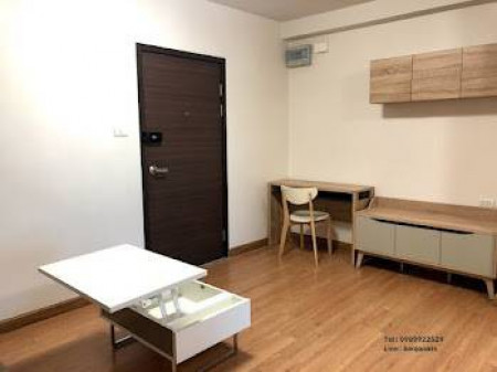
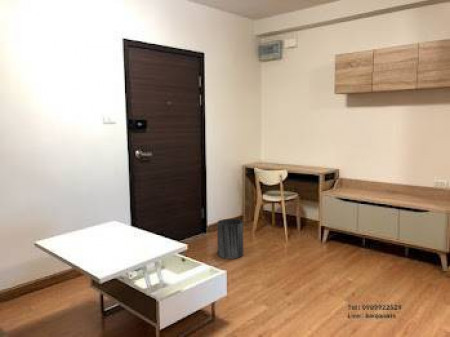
+ trash can (230, 238)
